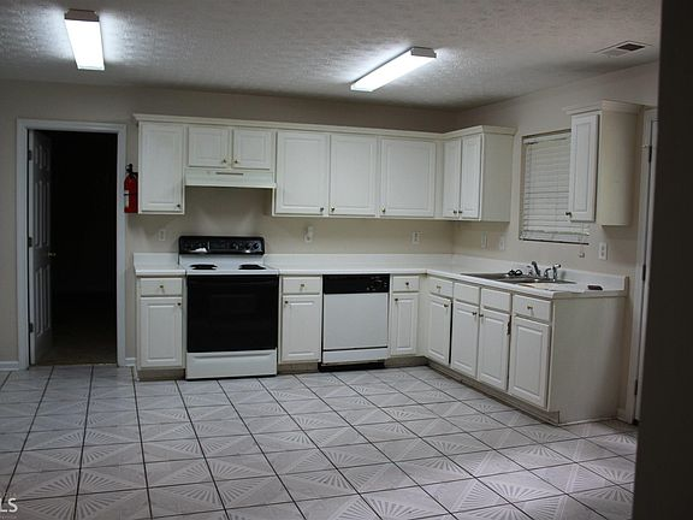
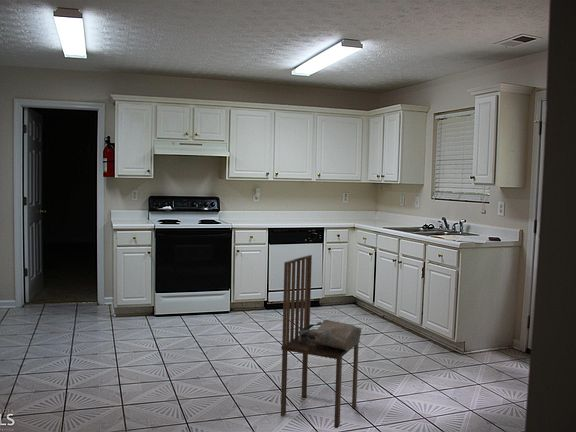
+ dining chair (318, 343)
+ tote bag (325, 333)
